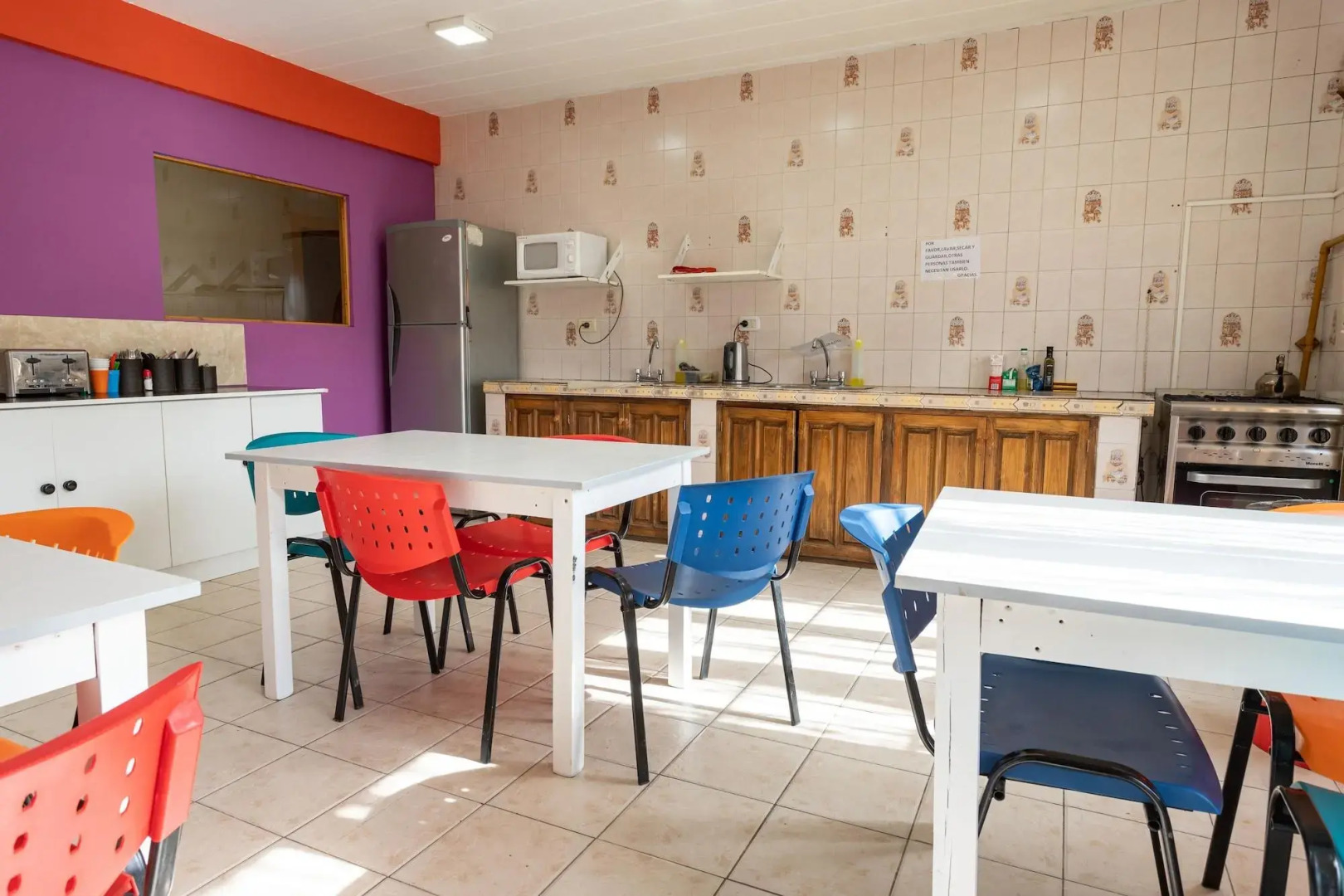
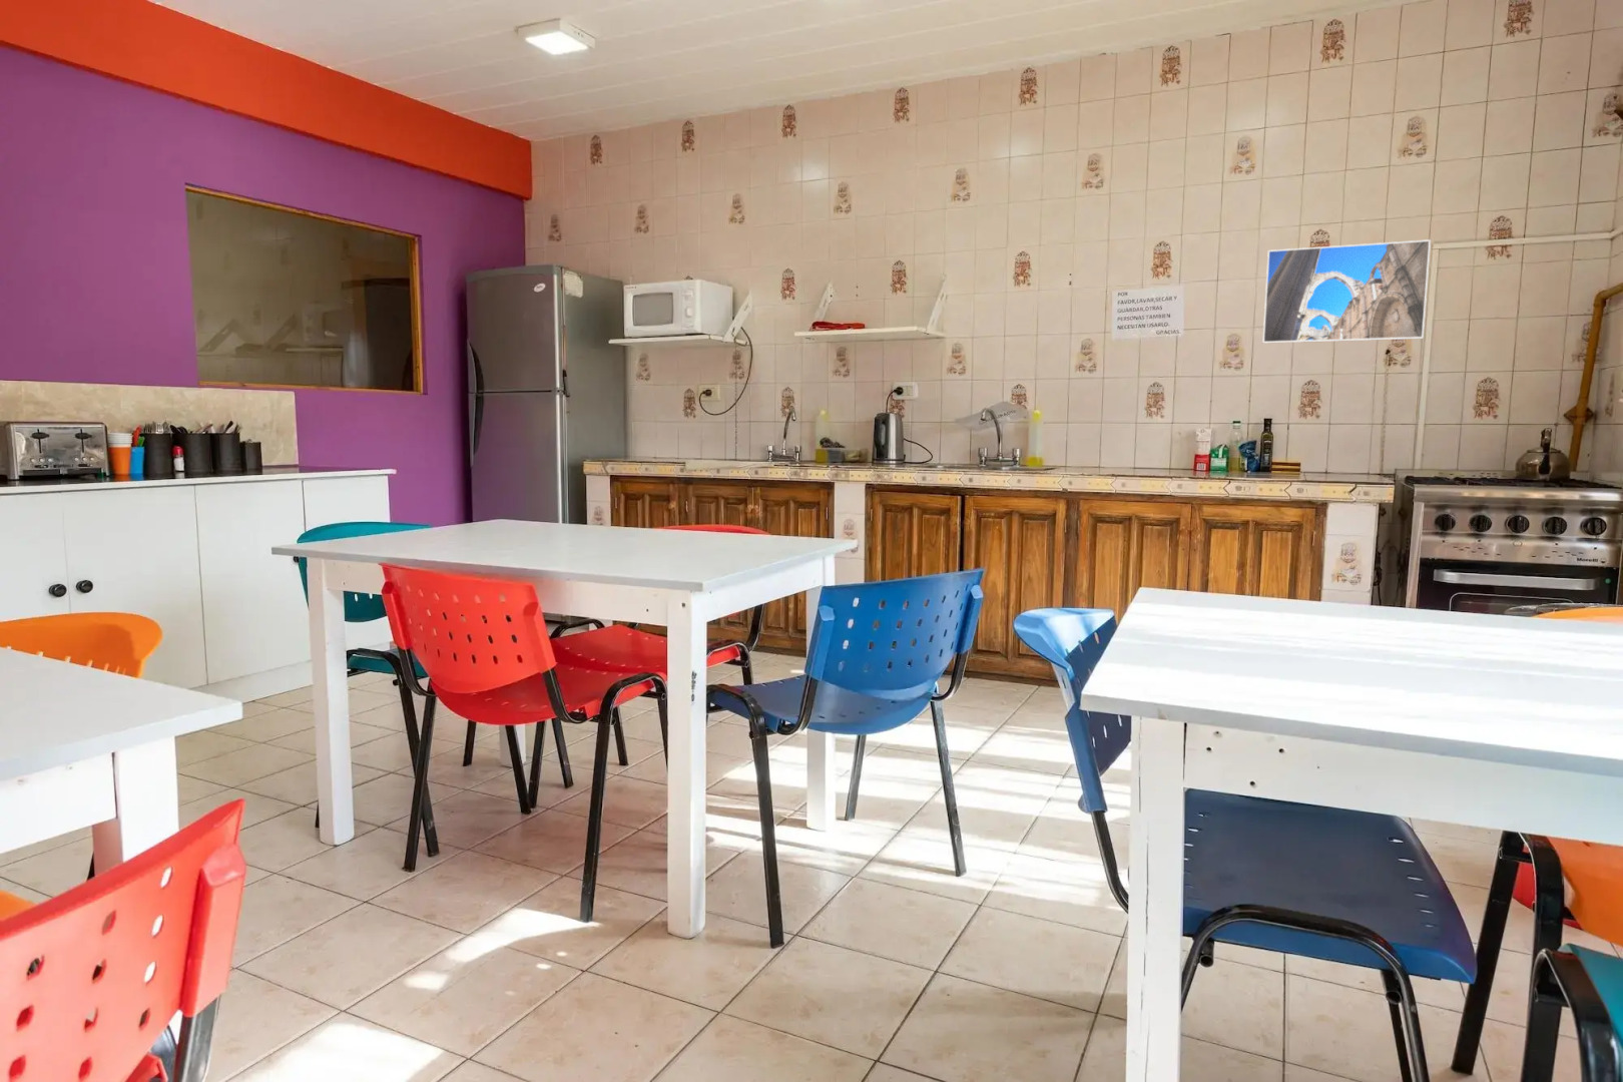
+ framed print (1343, 293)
